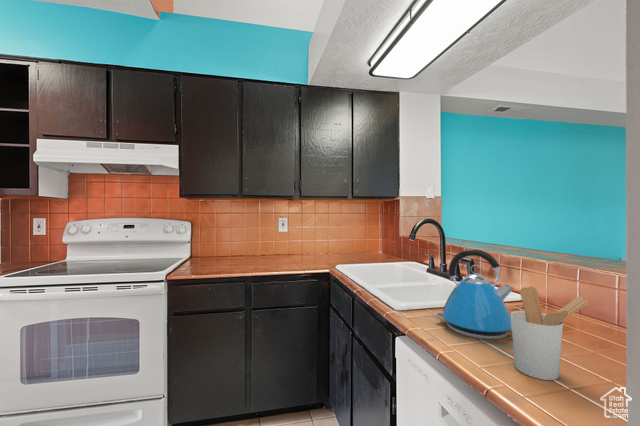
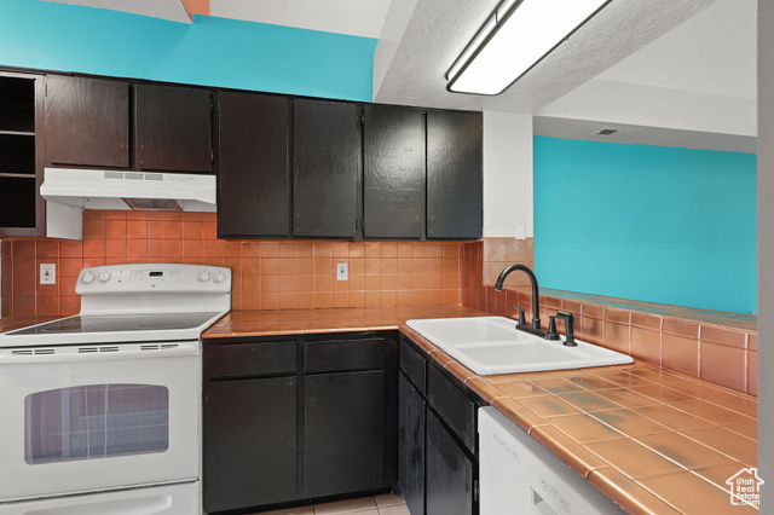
- utensil holder (549, 332)
- kettle (473, 288)
